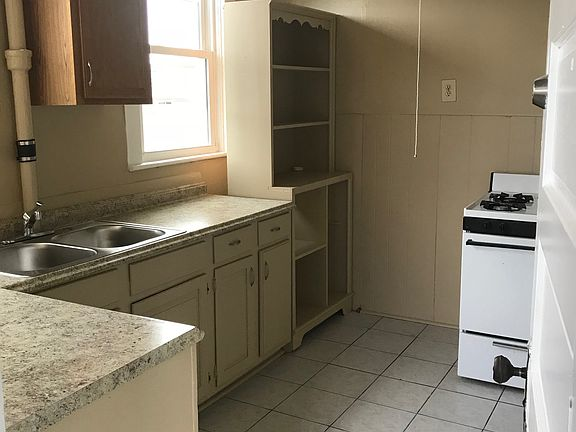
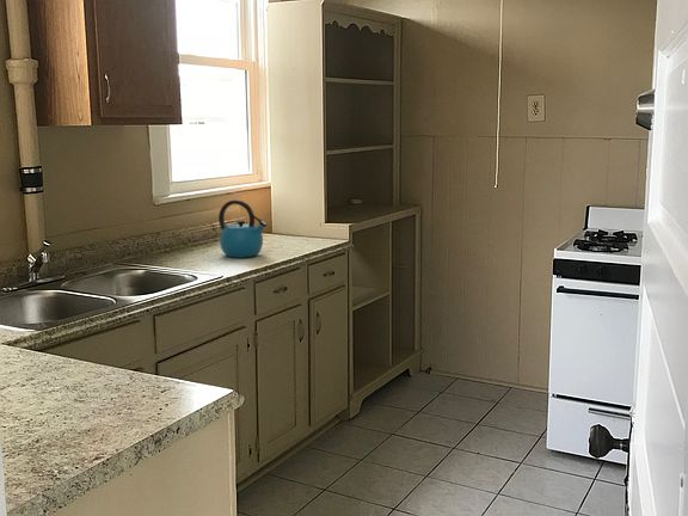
+ kettle (242, 227)
